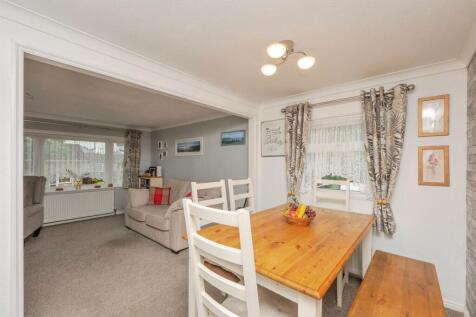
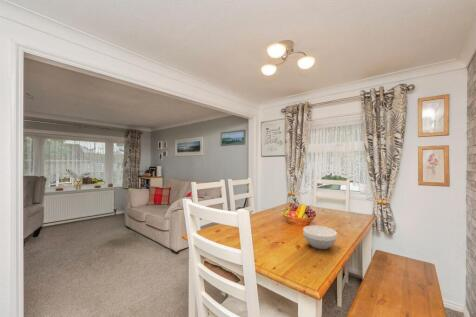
+ bowl (319, 237)
